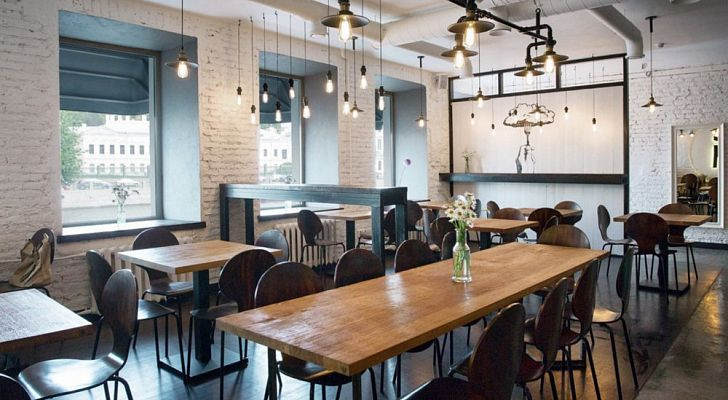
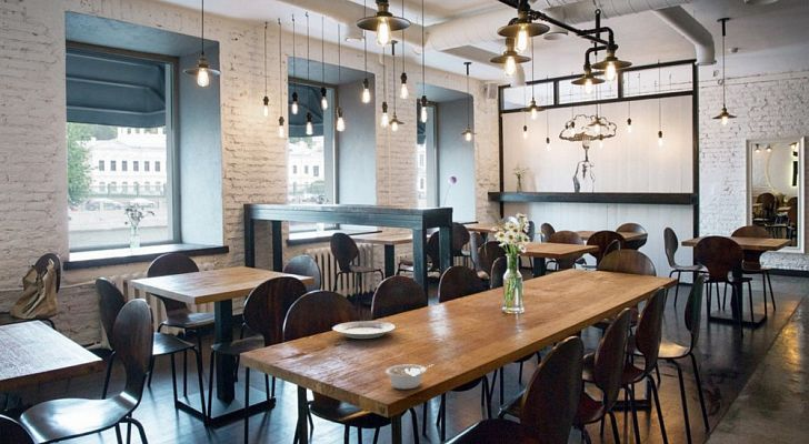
+ plate (363, 330)
+ legume (407, 375)
